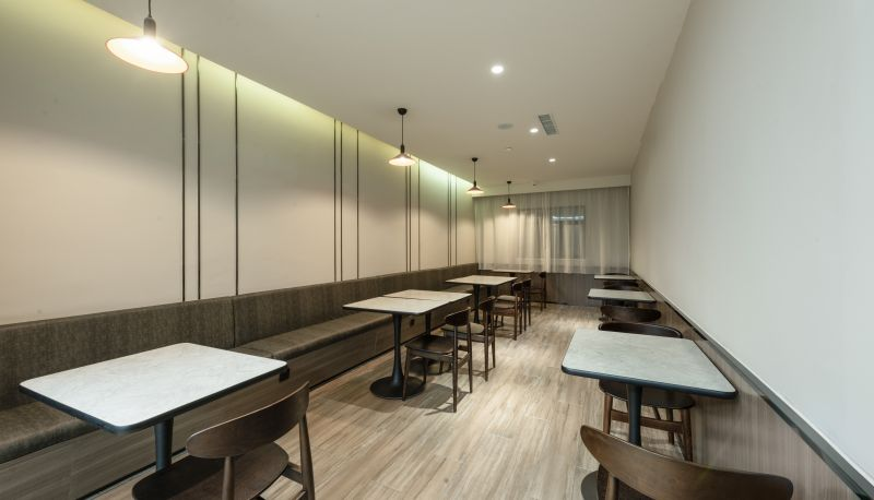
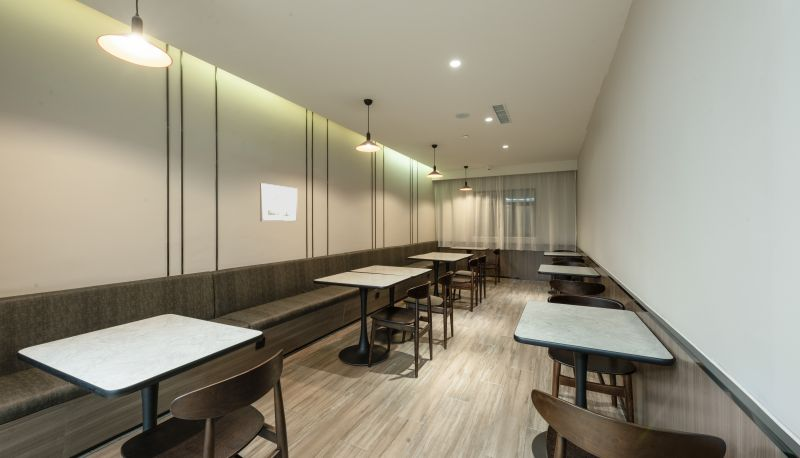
+ wall art (279, 204)
